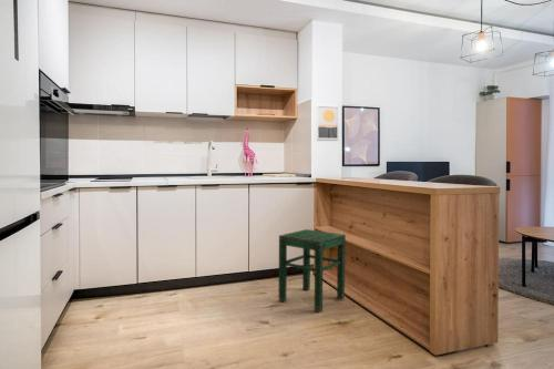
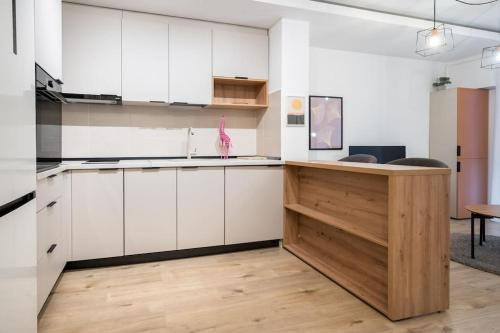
- stool (311, 267)
